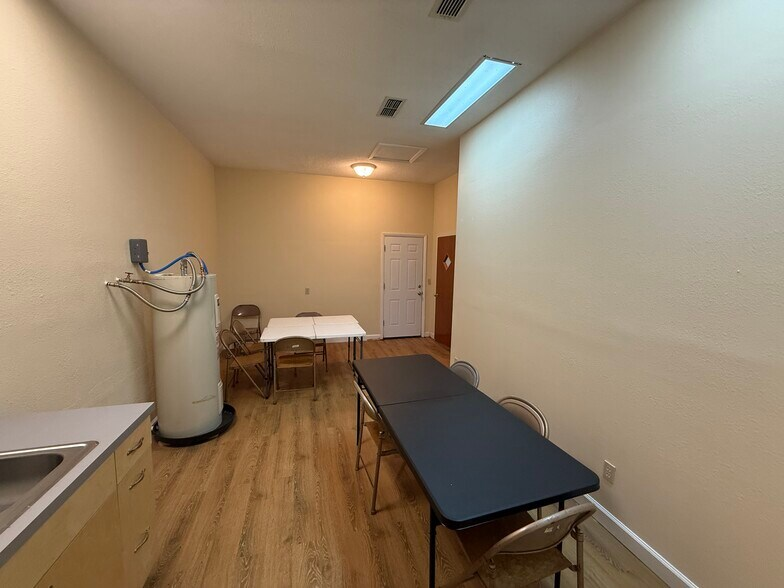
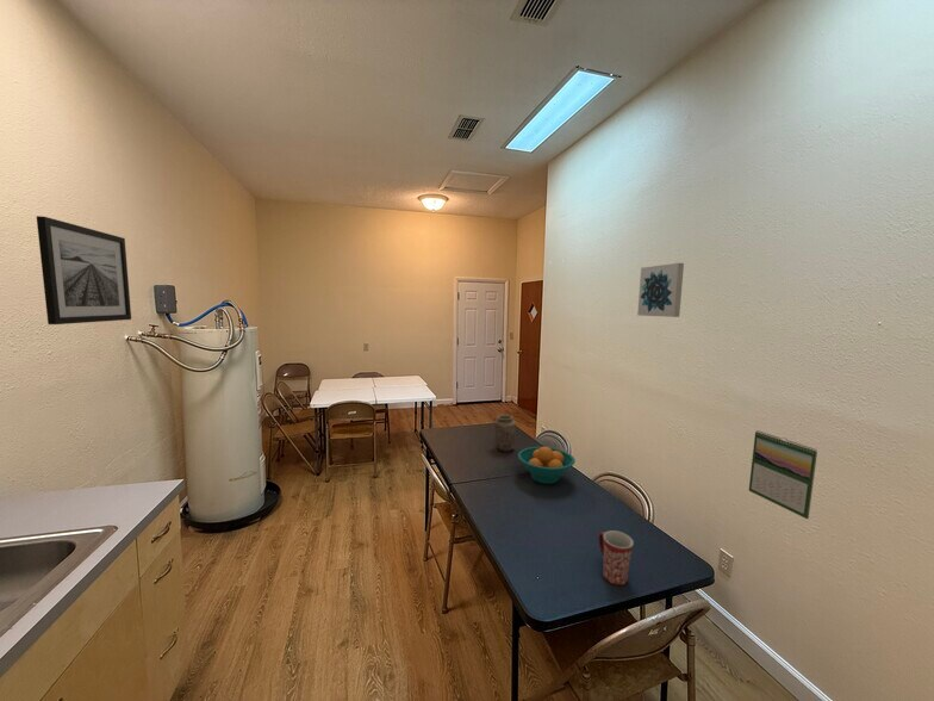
+ mug (612, 554)
+ fruit bowl (546, 463)
+ calendar (780, 471)
+ vase (504, 433)
+ wall art (659, 291)
+ wall art (91, 275)
